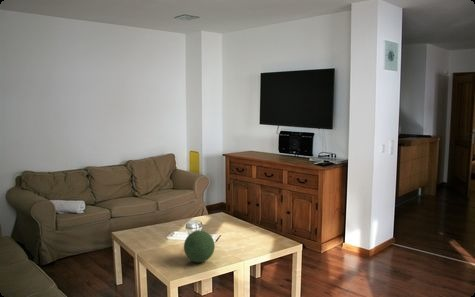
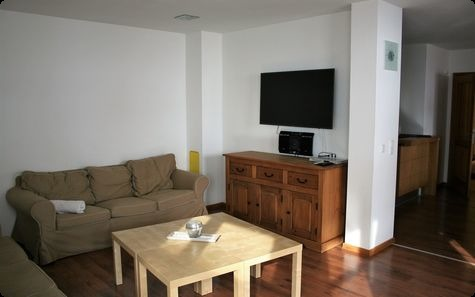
- decorative orb (199, 246)
